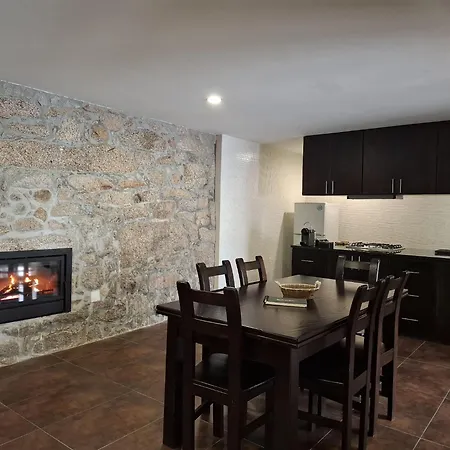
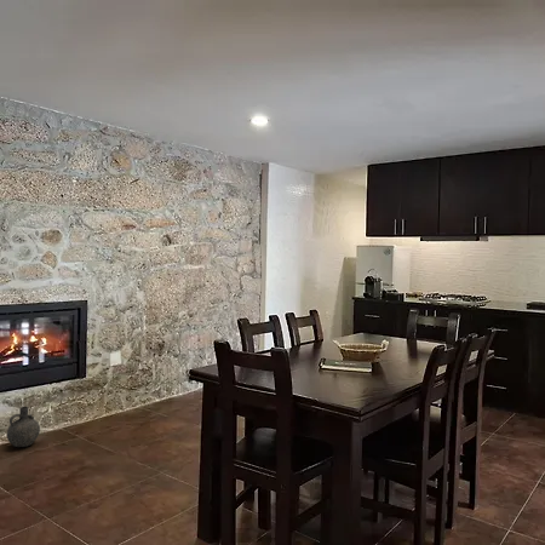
+ ceramic jug (23, 425)
